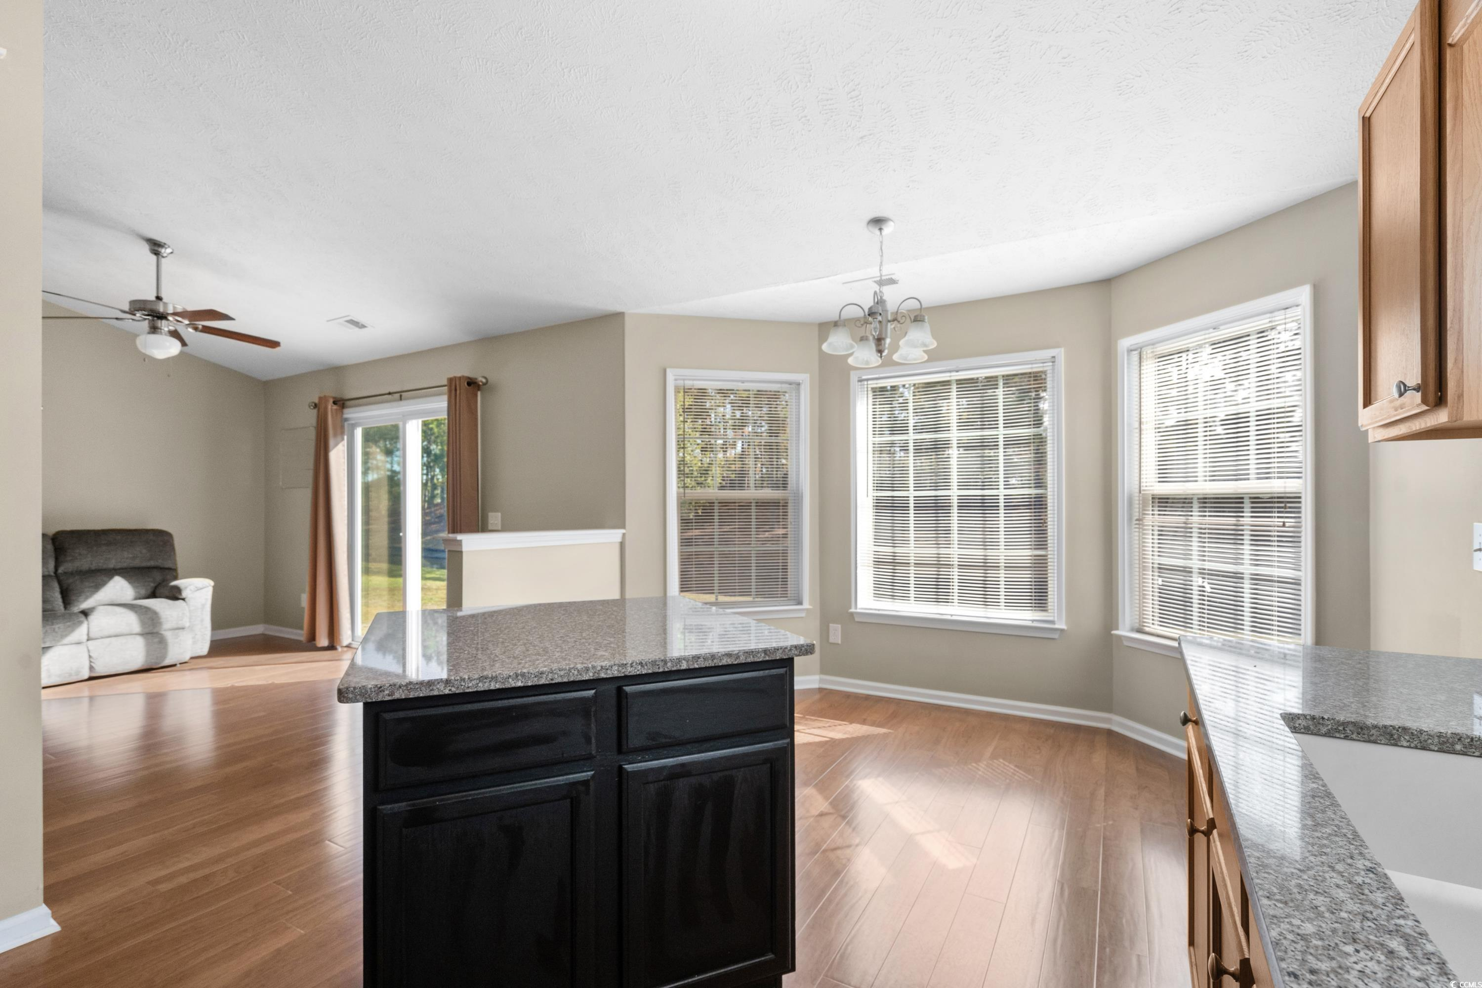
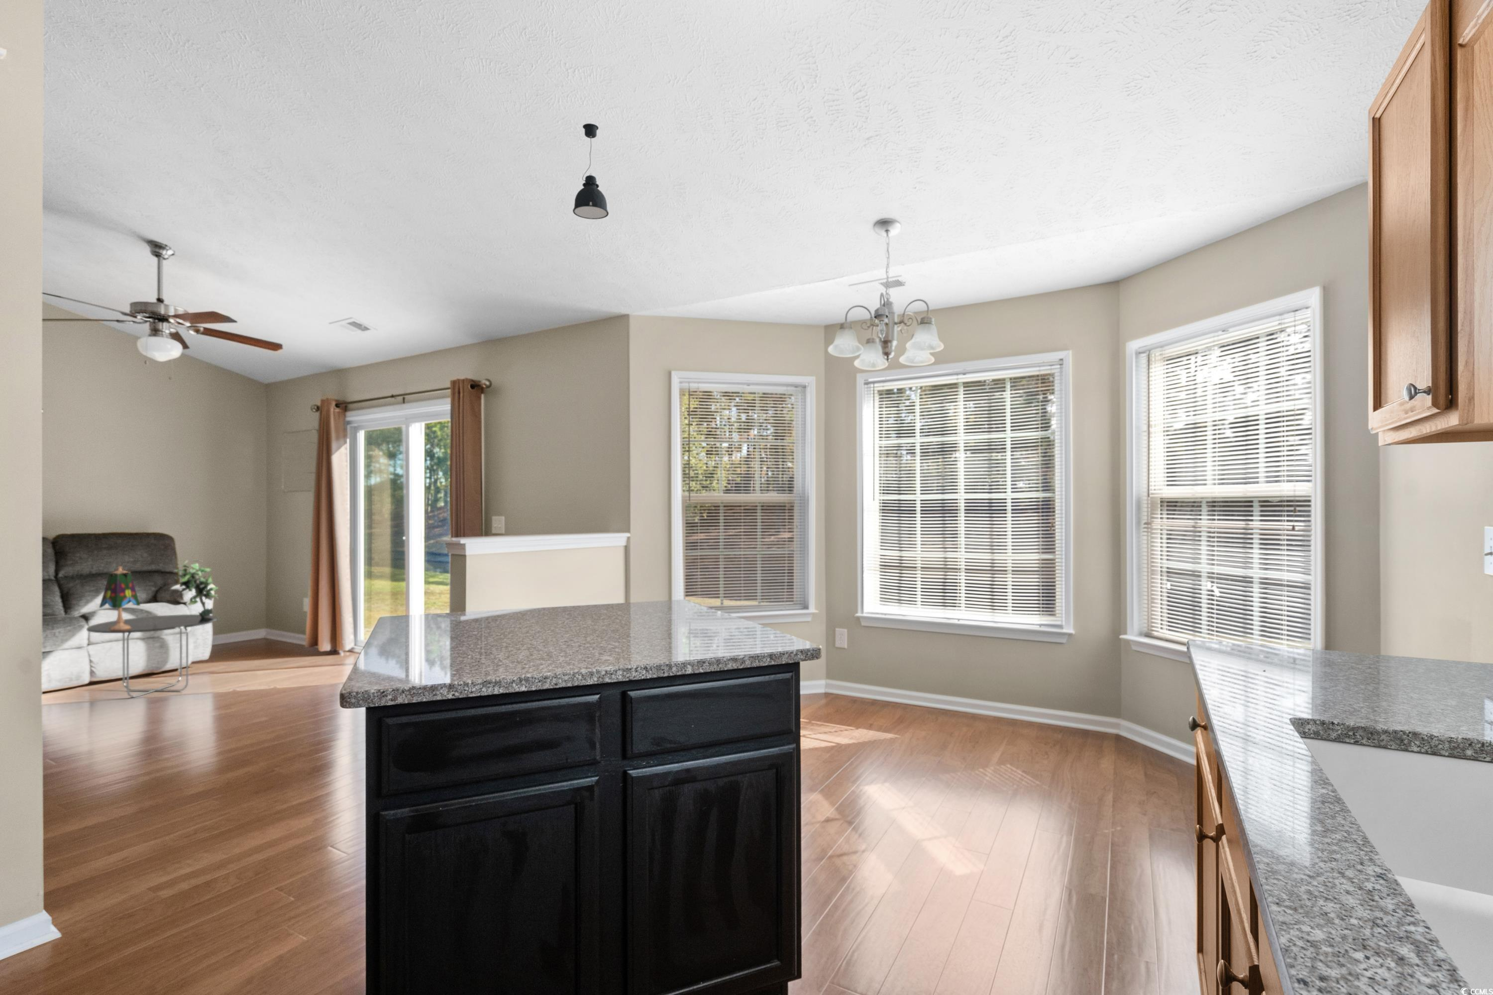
+ table lamp (120, 596)
+ side table (180, 656)
+ potted plant (197, 589)
+ pendant light (589, 169)
